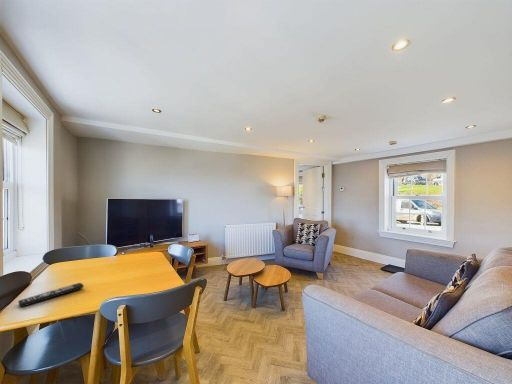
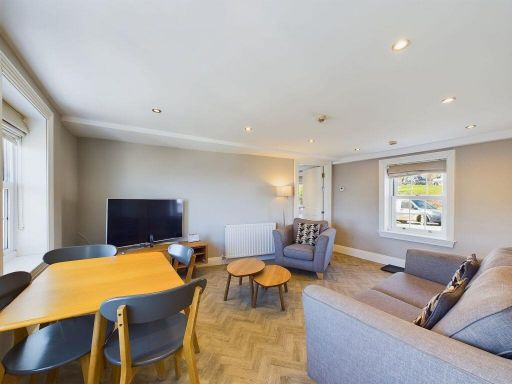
- remote control (53, 293)
